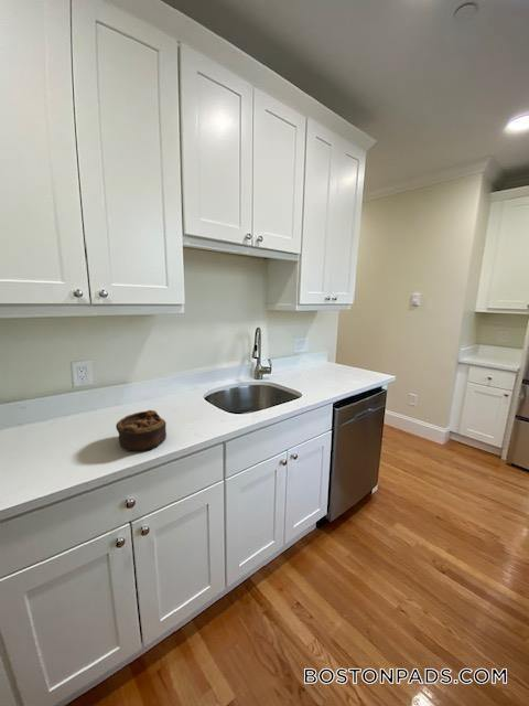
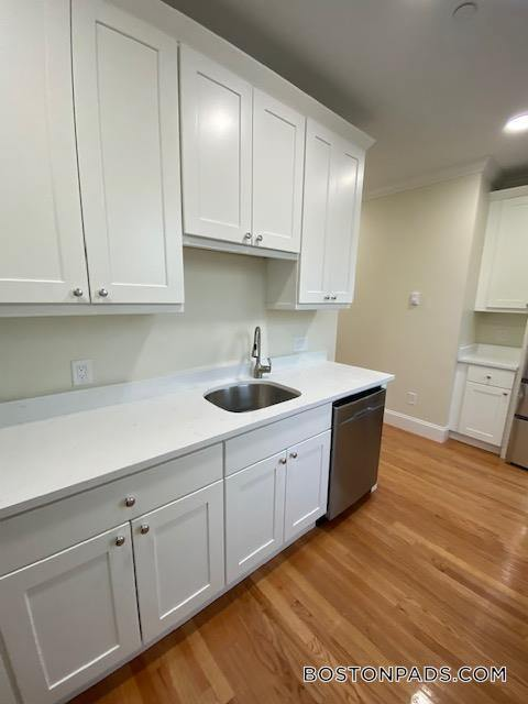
- bowl (141, 429)
